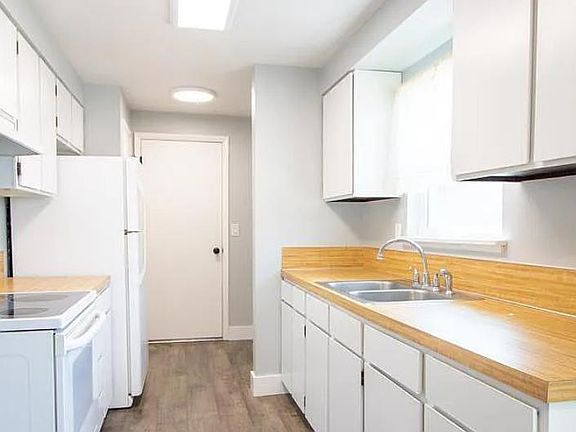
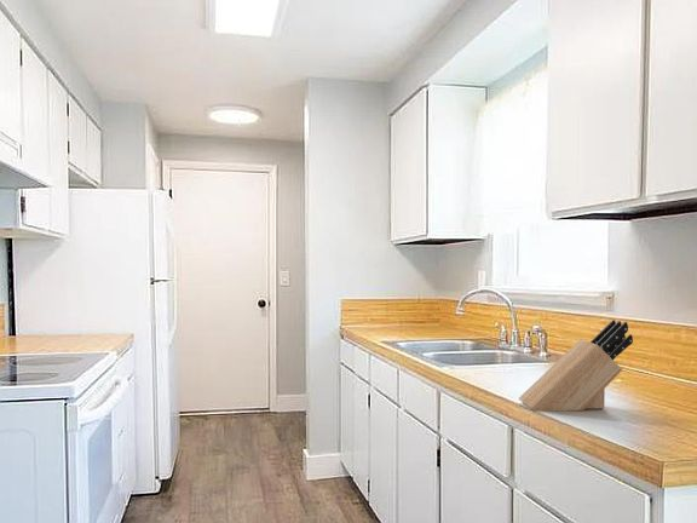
+ knife block (576, 363)
